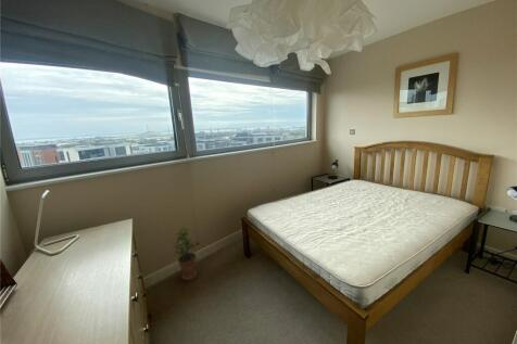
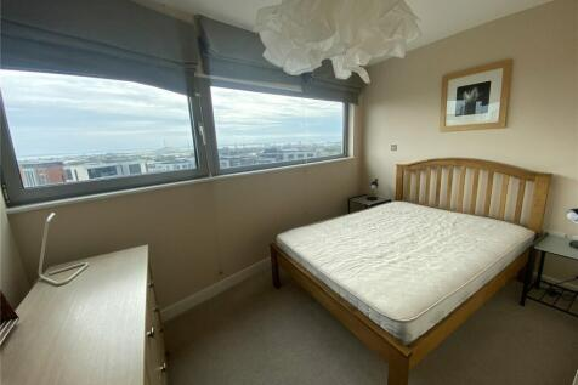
- potted plant (184, 252)
